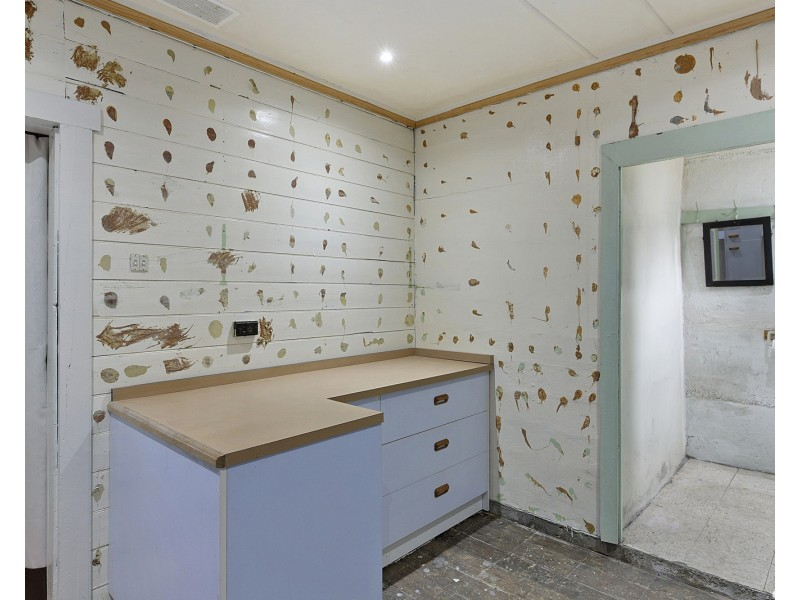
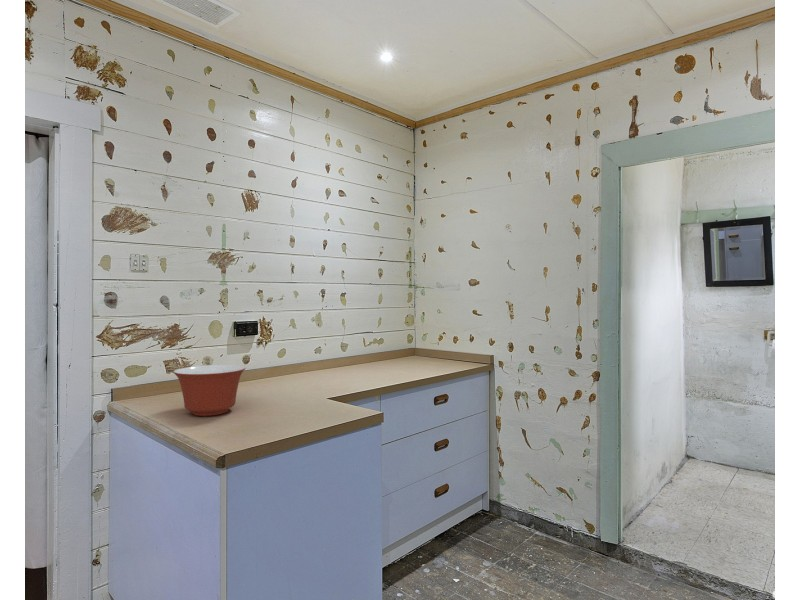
+ mixing bowl (210, 390)
